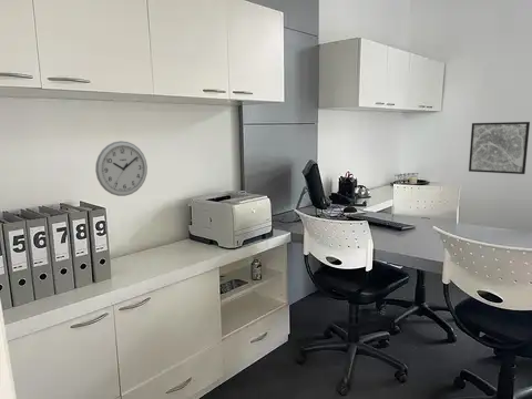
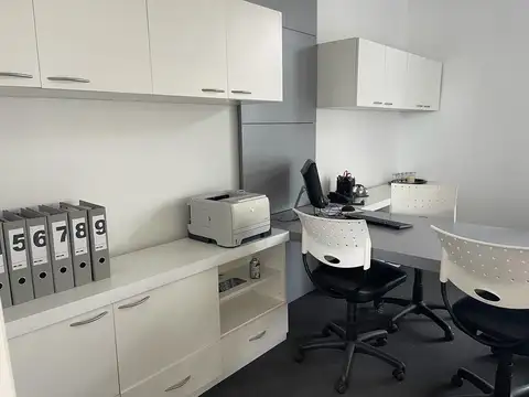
- wall clock (123, 168)
- wall art (498, 147)
